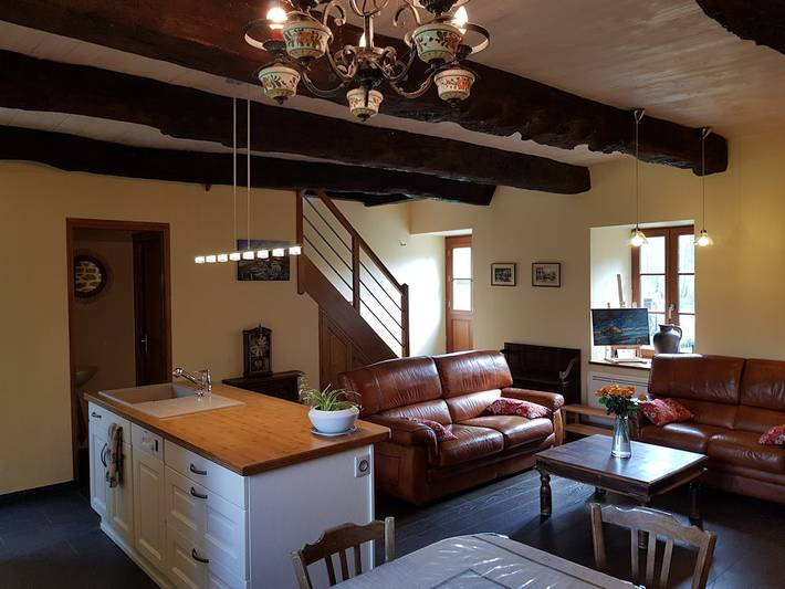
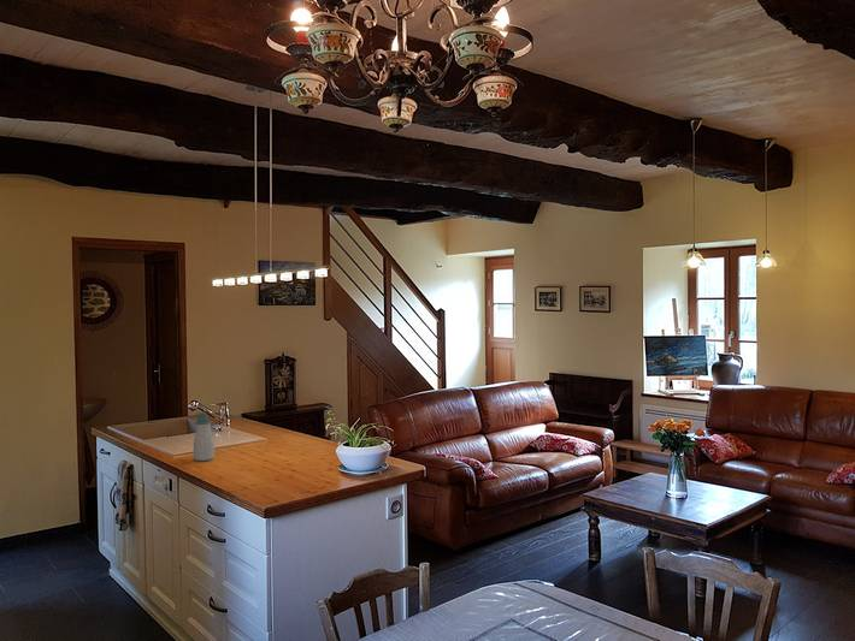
+ soap bottle (204, 435)
